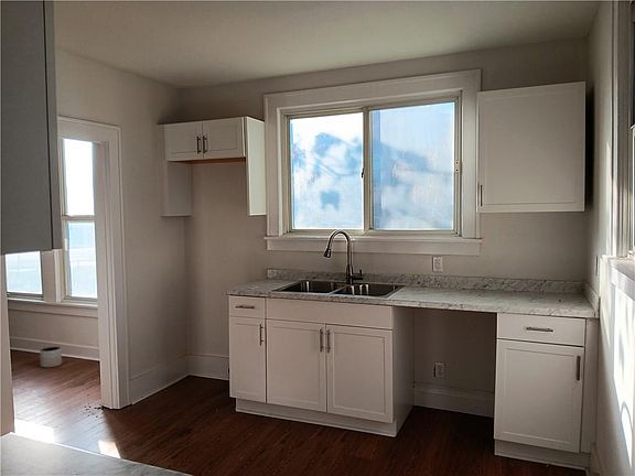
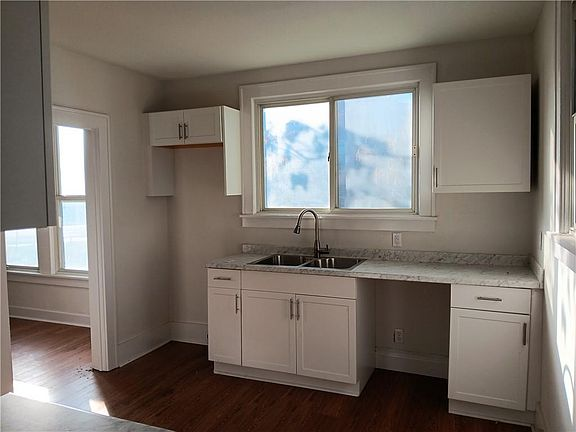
- planter (51, 357)
